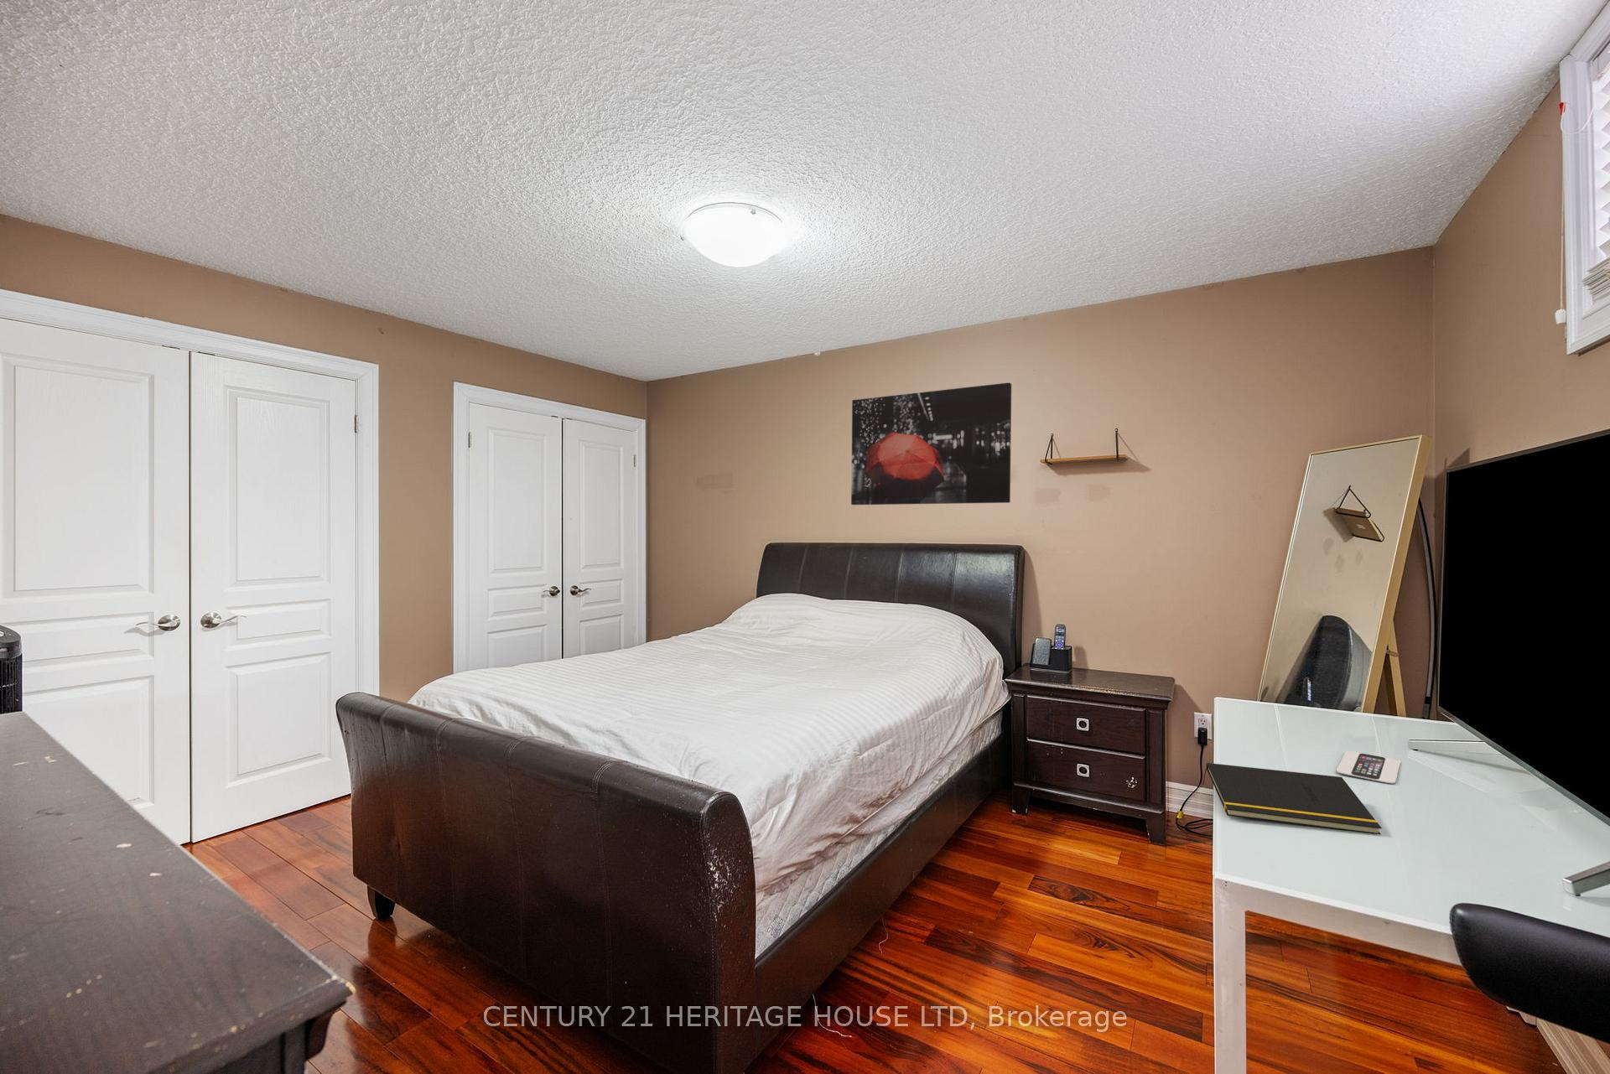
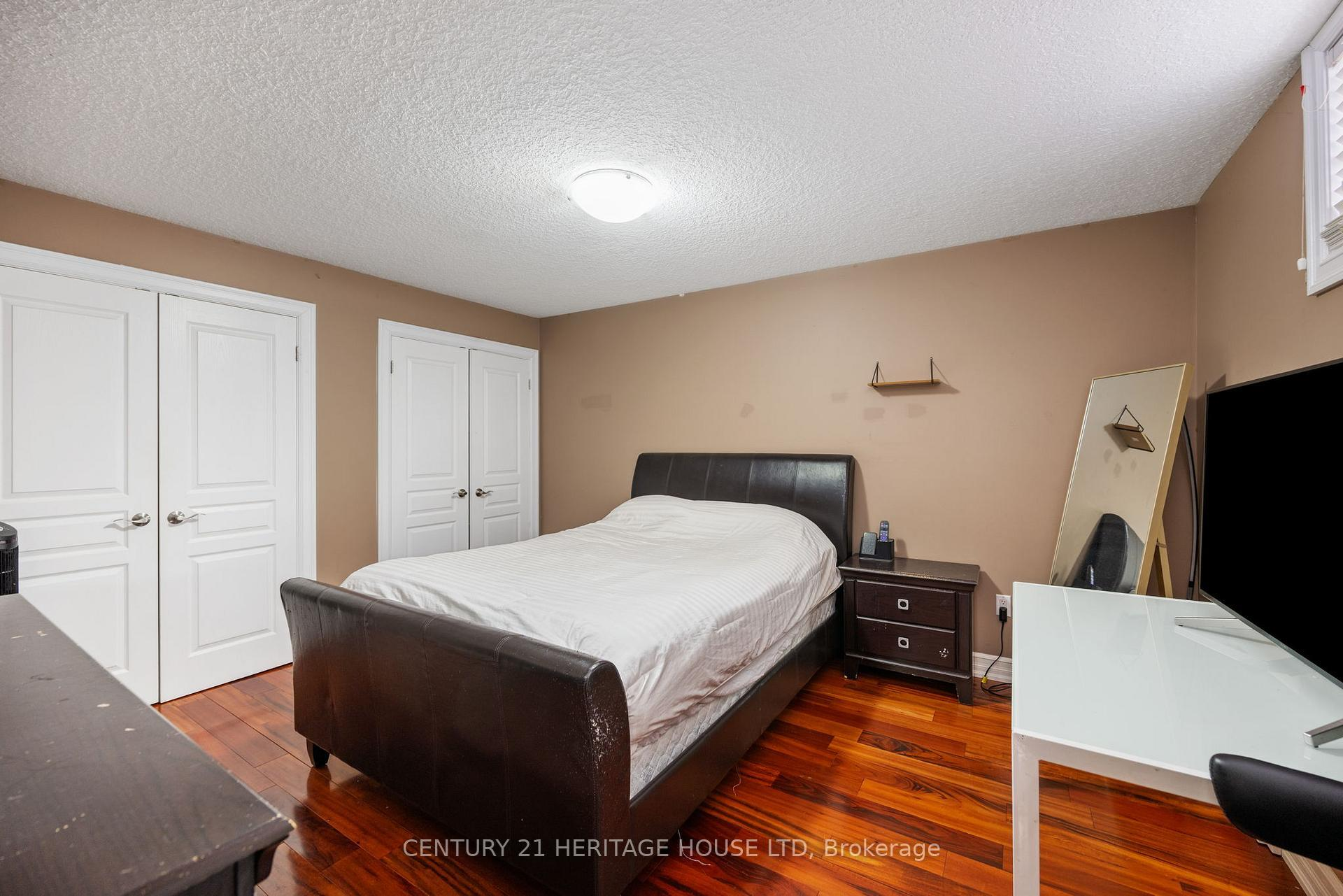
- notepad (1285, 796)
- smartphone (1369, 766)
- wall art (925, 448)
